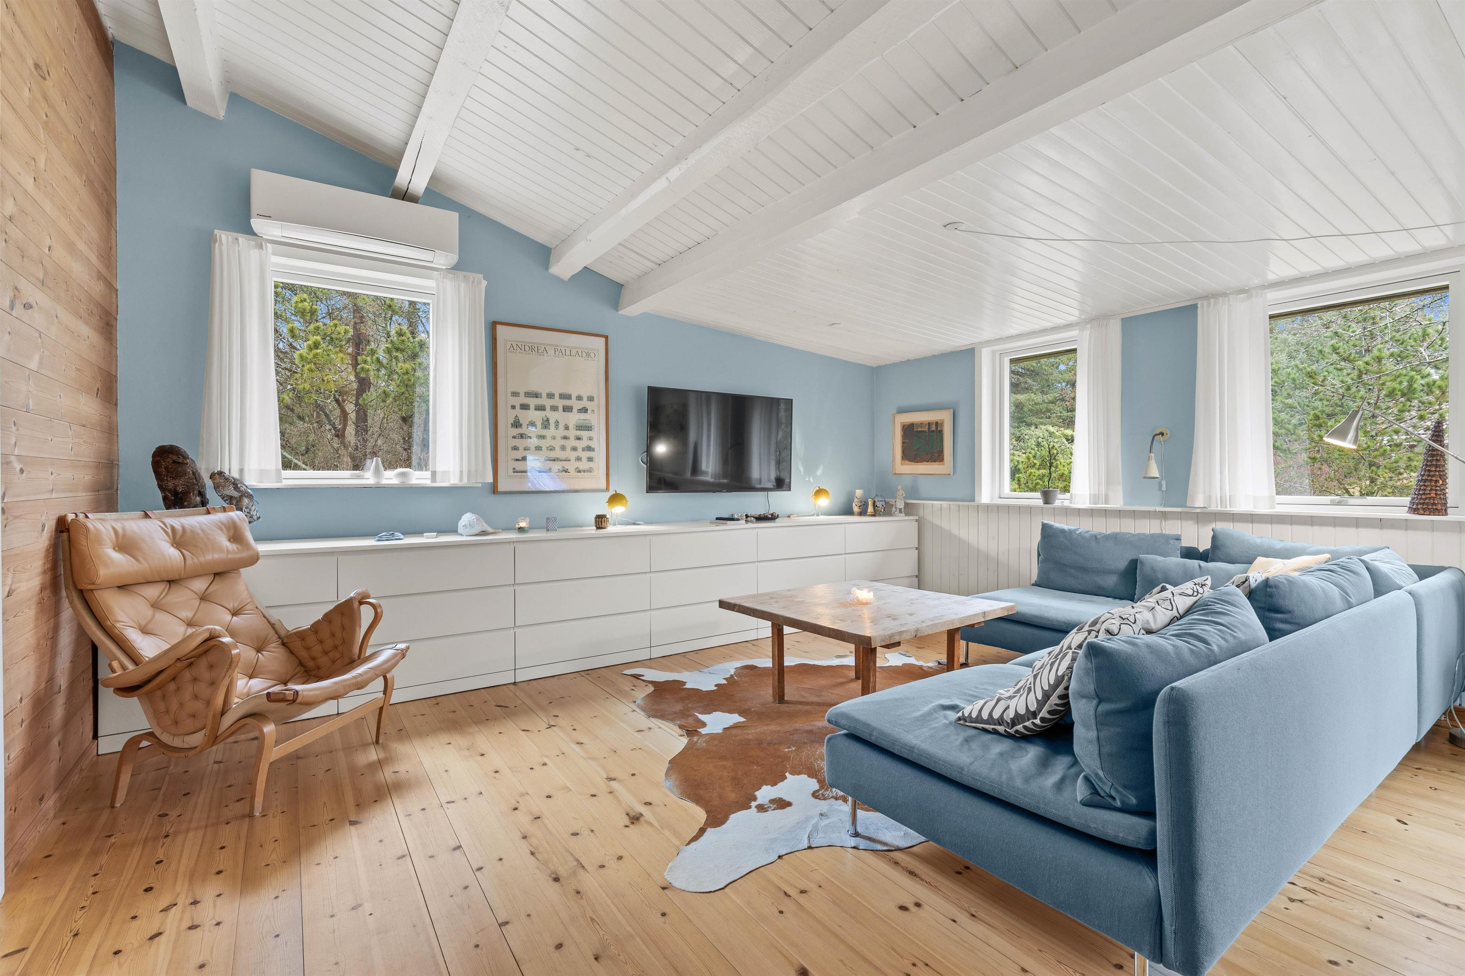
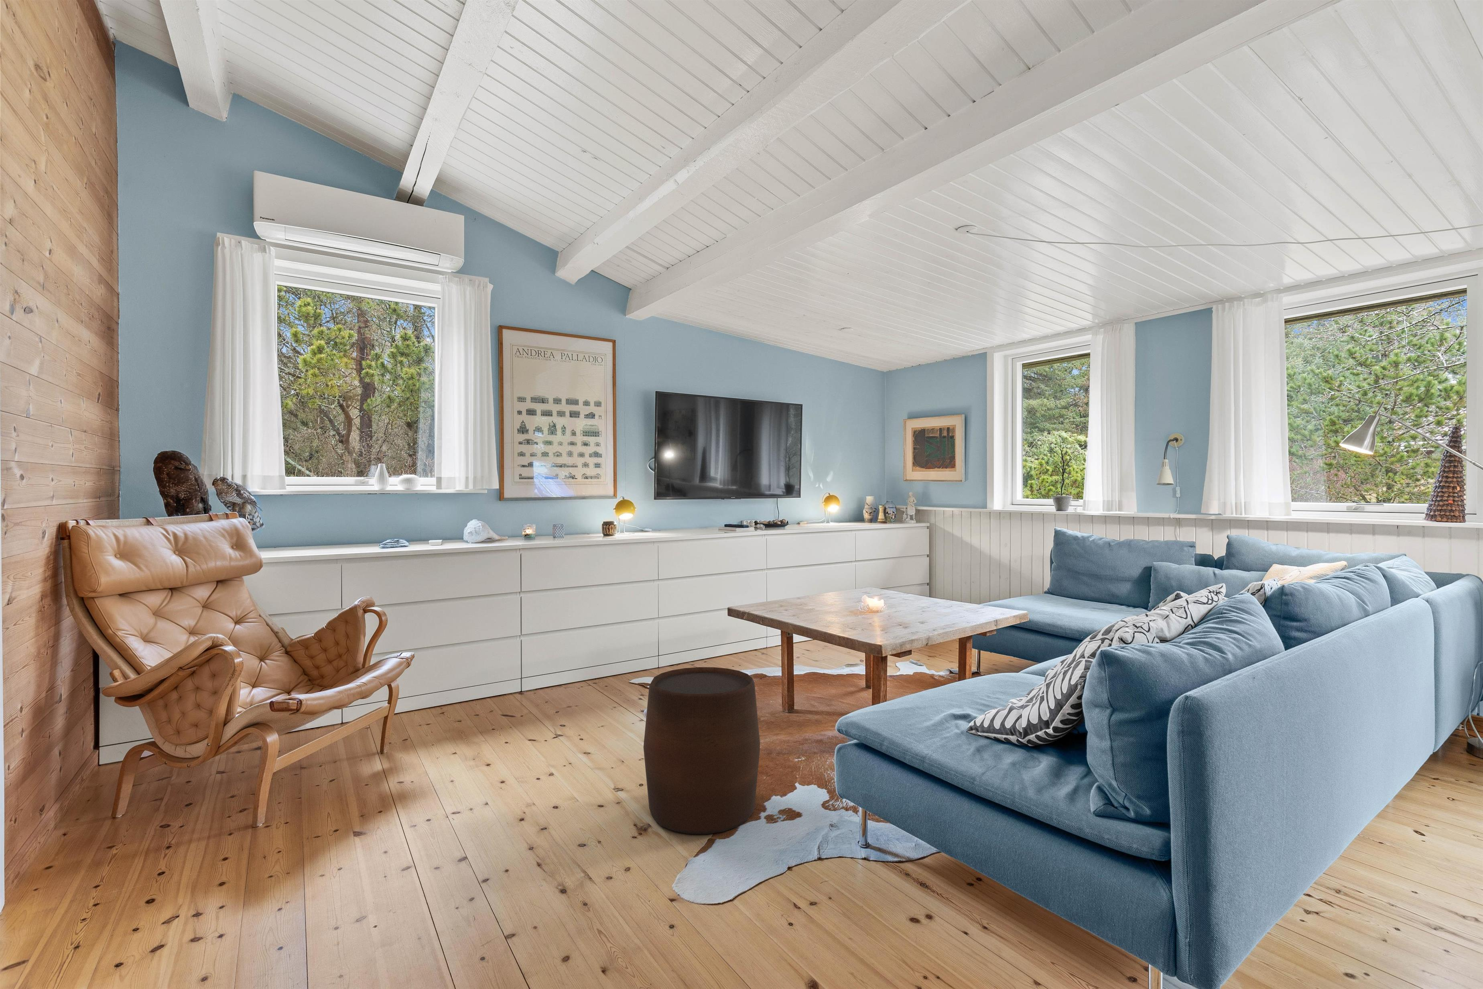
+ stool (702, 745)
